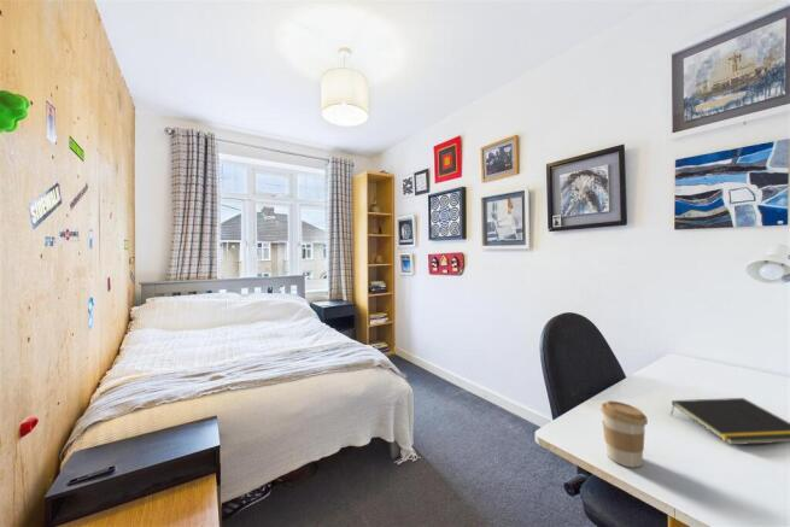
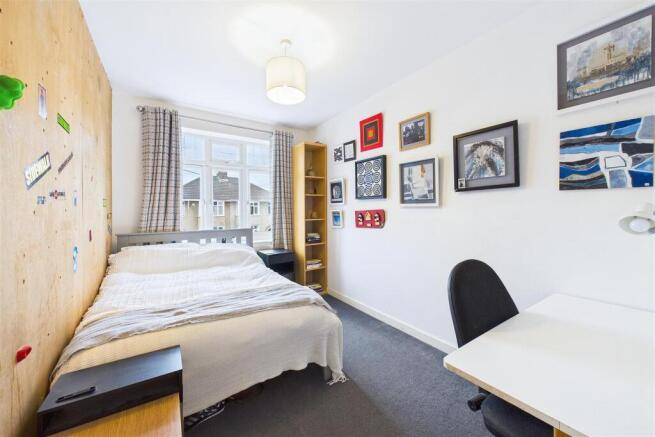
- notepad (737, 418)
- coffee cup (624, 432)
